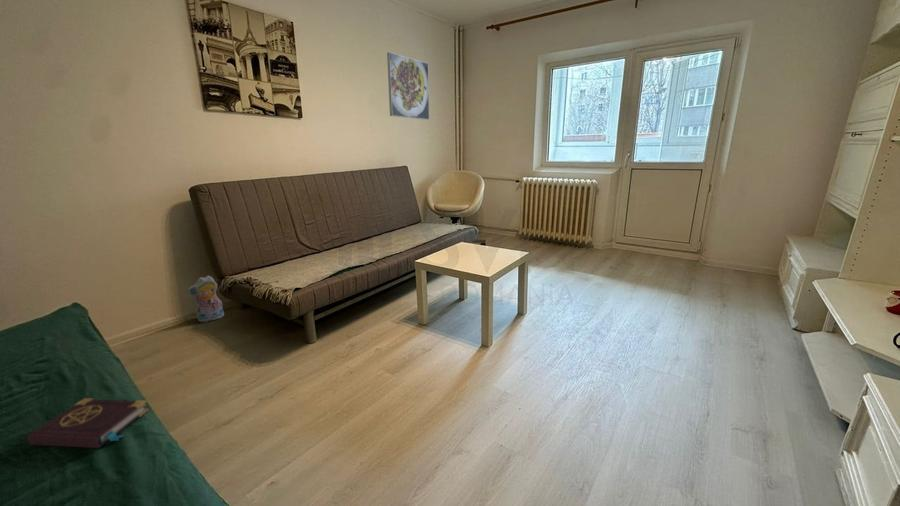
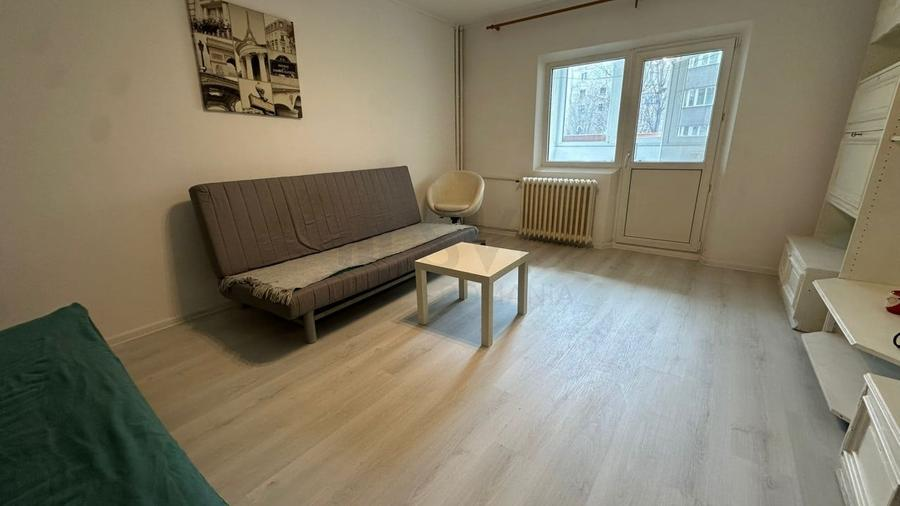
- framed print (409, 88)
- book (91, 421)
- plush toy (207, 298)
